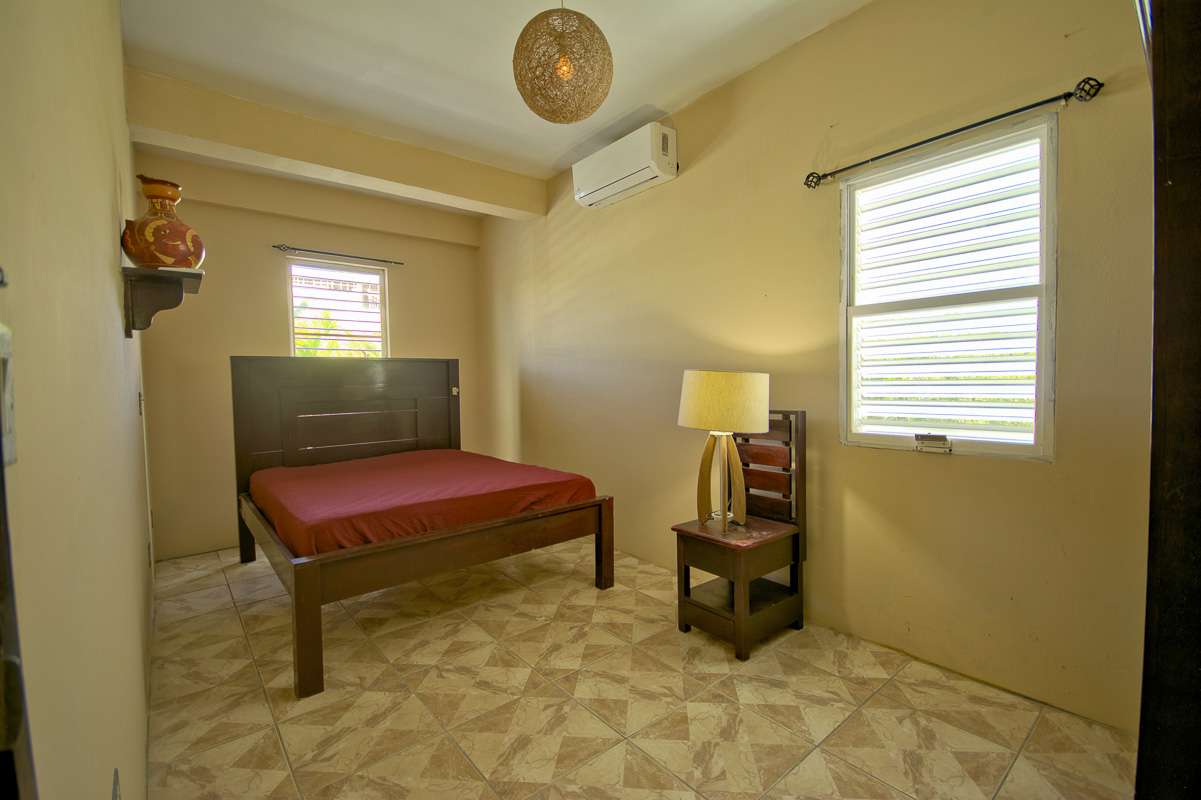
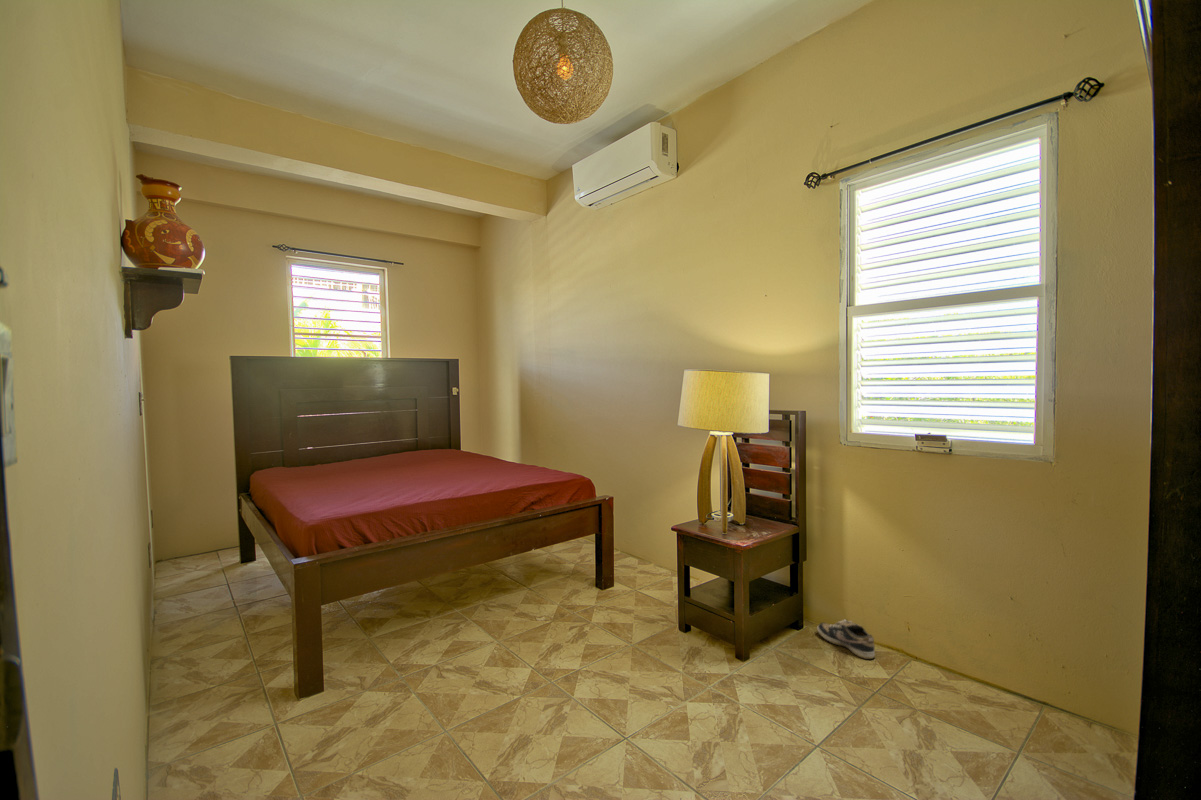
+ shoe (845, 631)
